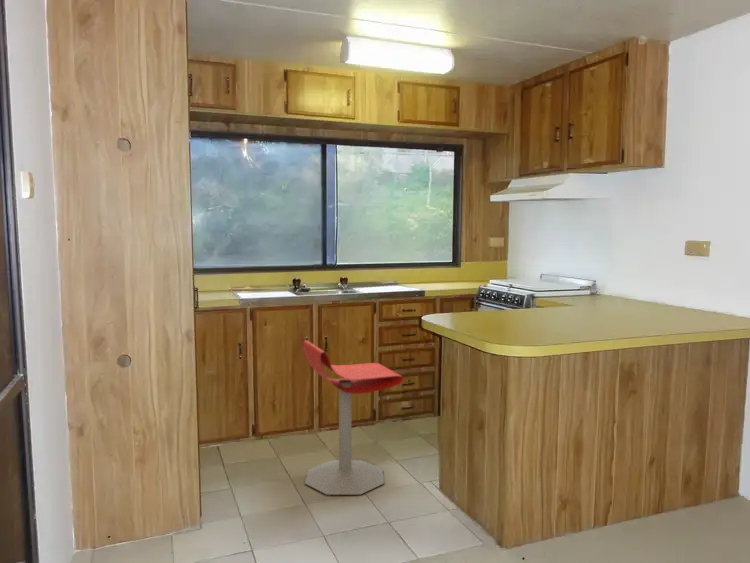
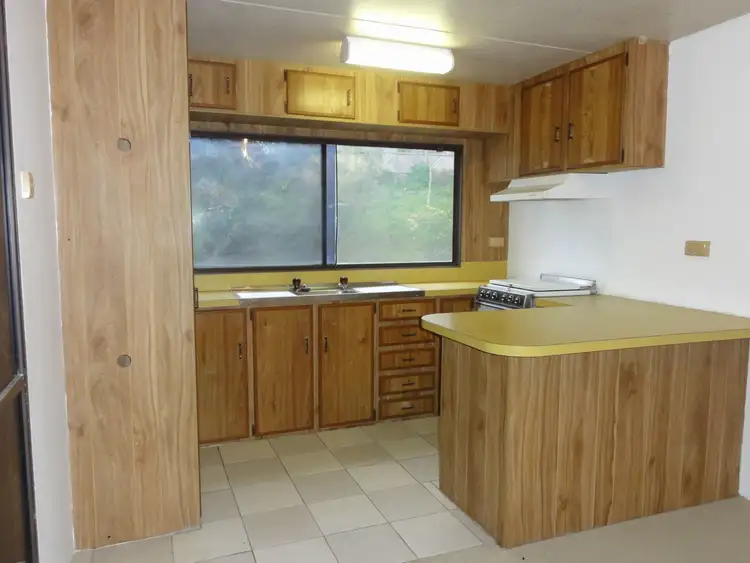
- stool (351, 409)
